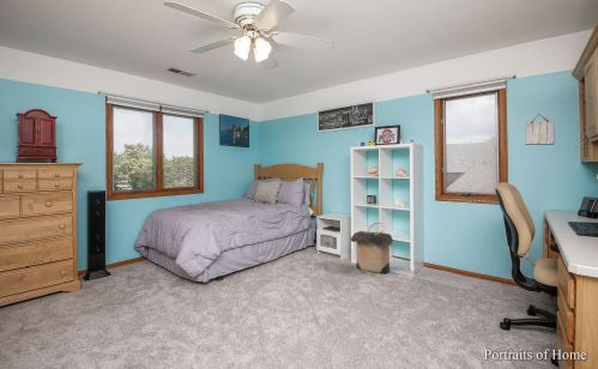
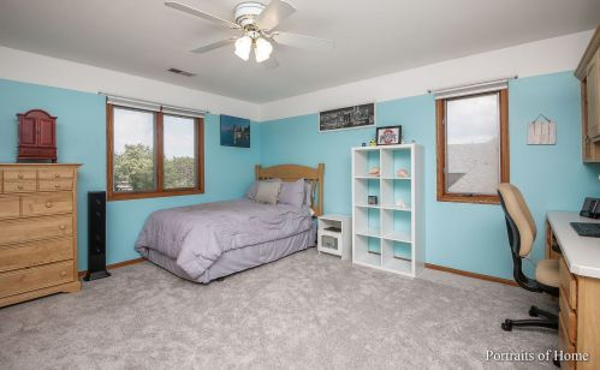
- laundry hamper (372, 246)
